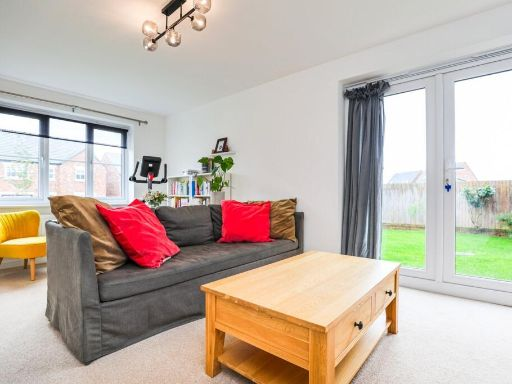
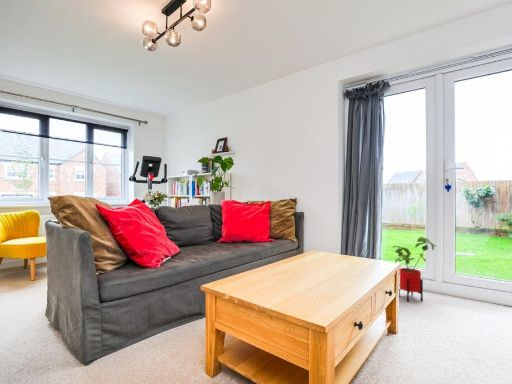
+ house plant (412, 267)
